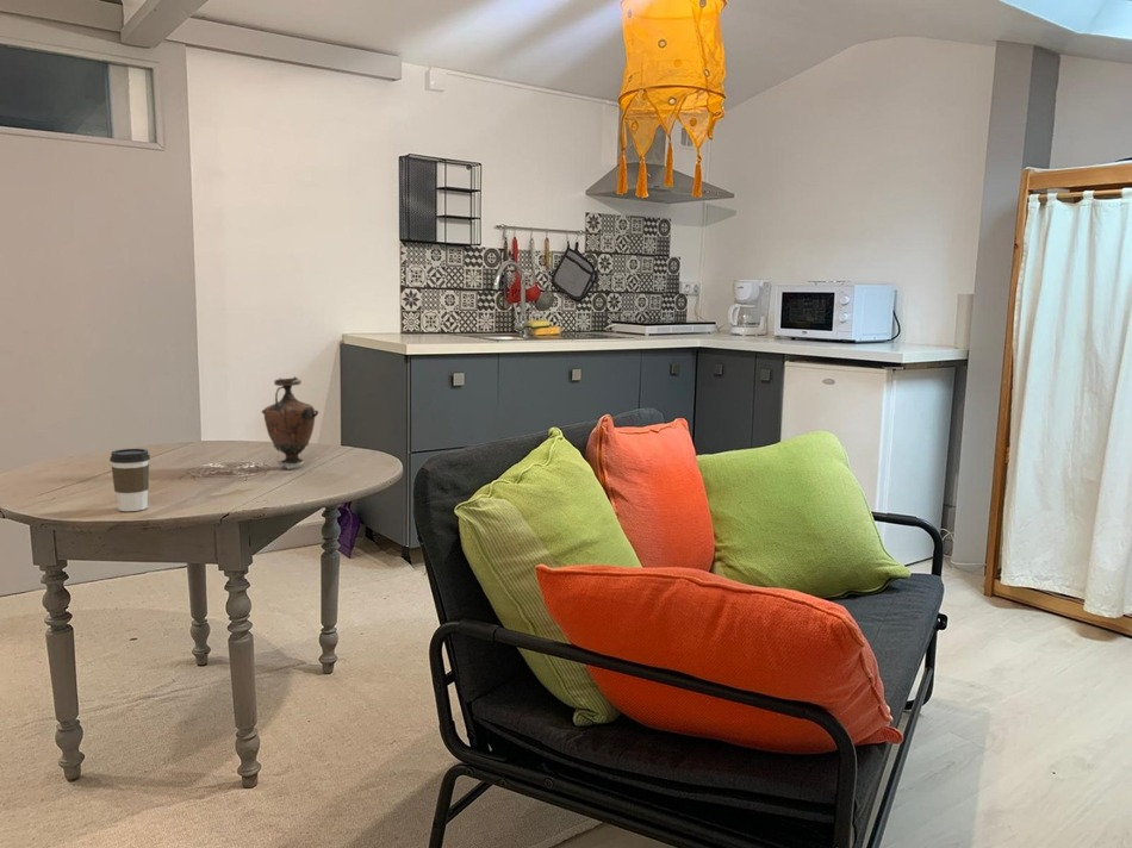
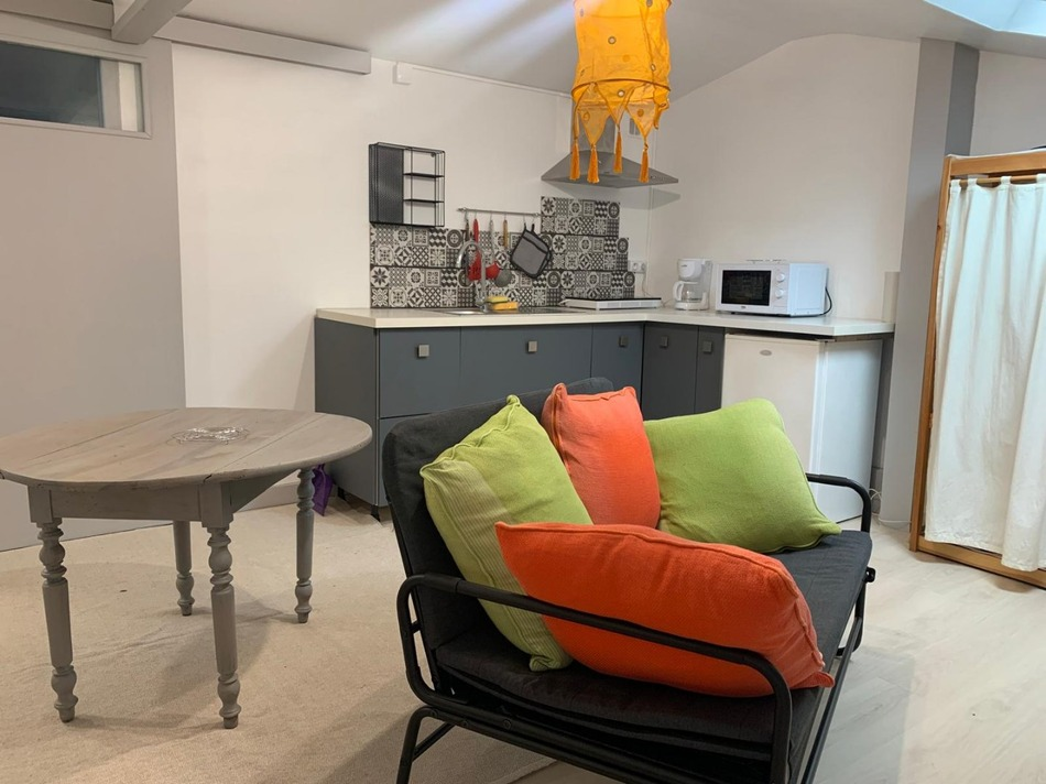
- coffee cup (131, 479)
- vase (291, 418)
